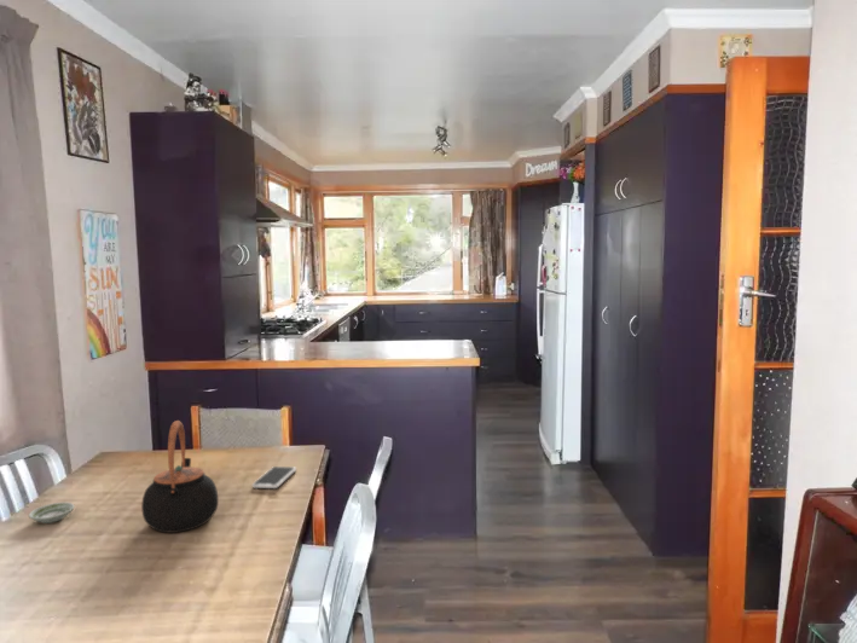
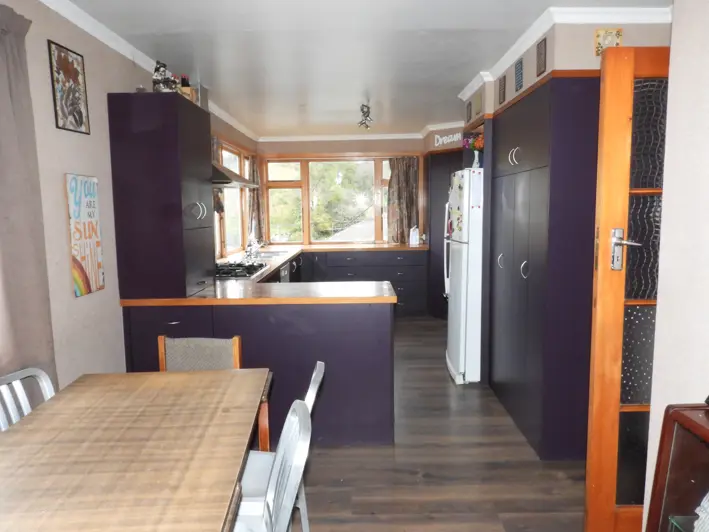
- saucer (52, 514)
- teapot (179, 469)
- smartphone (274, 476)
